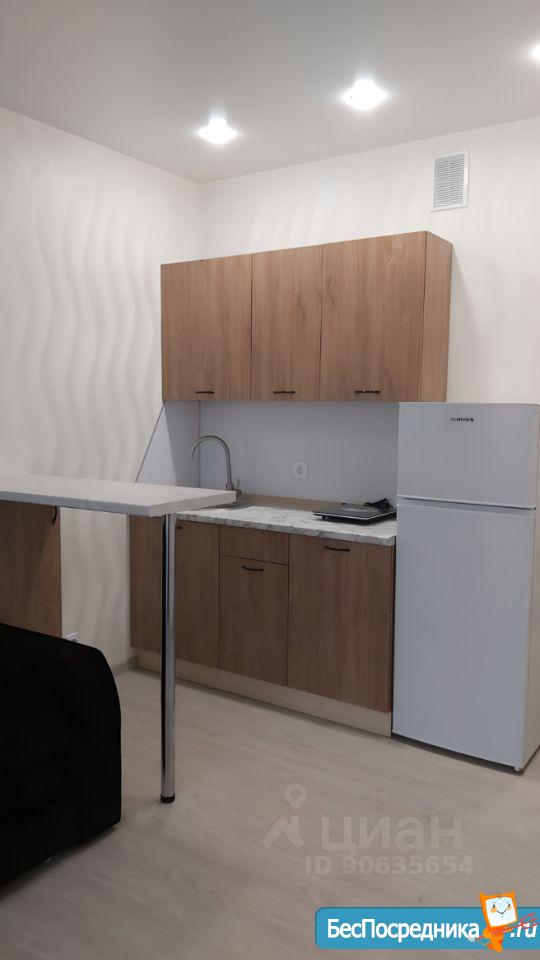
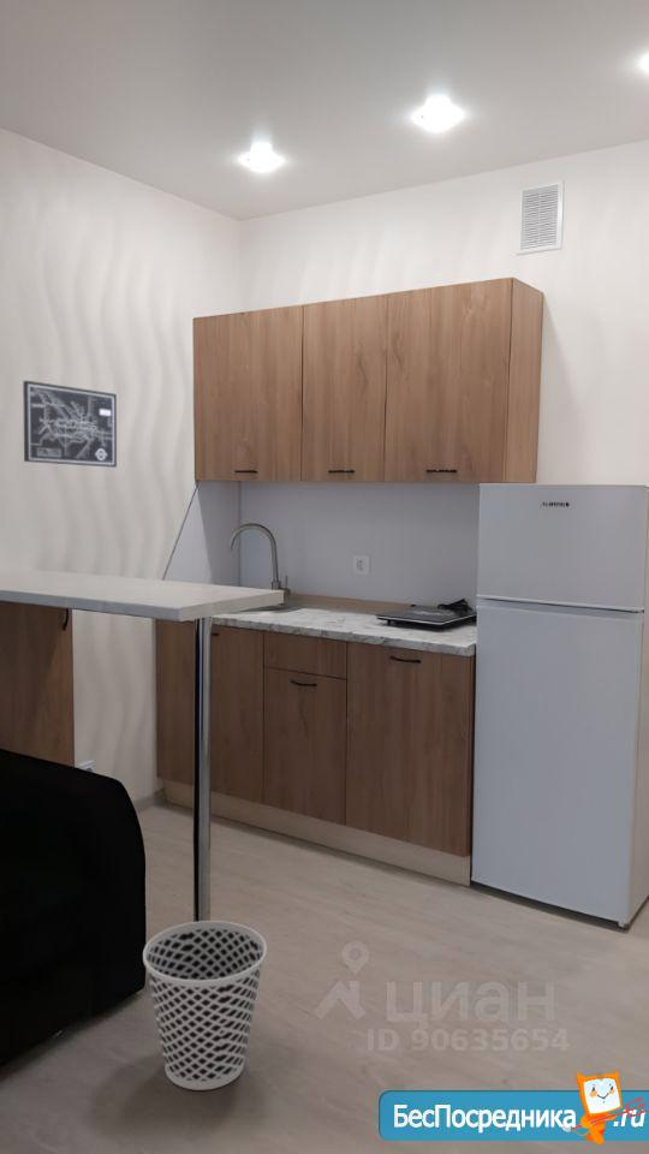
+ wastebasket (204, 1006)
+ wall art (72, 426)
